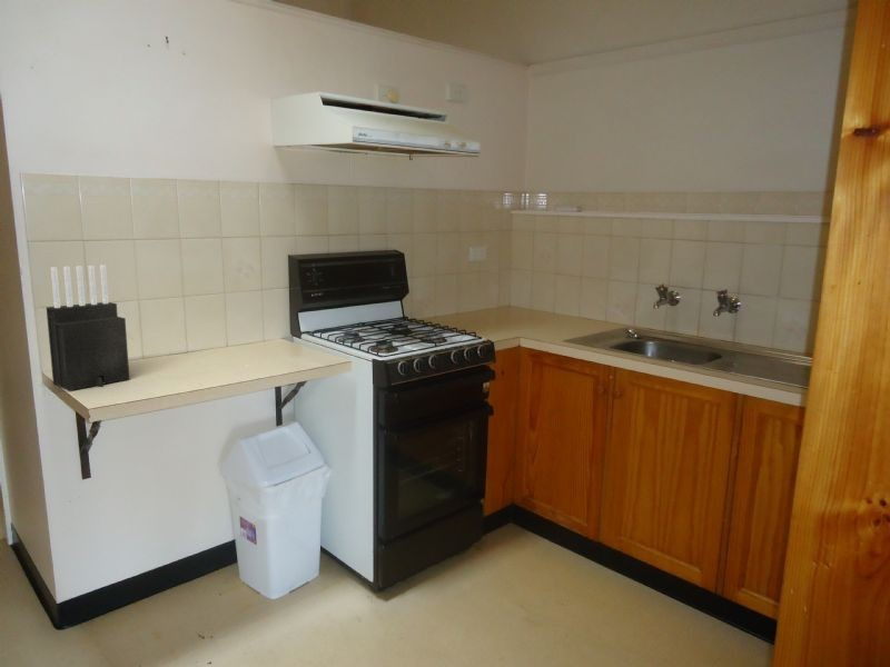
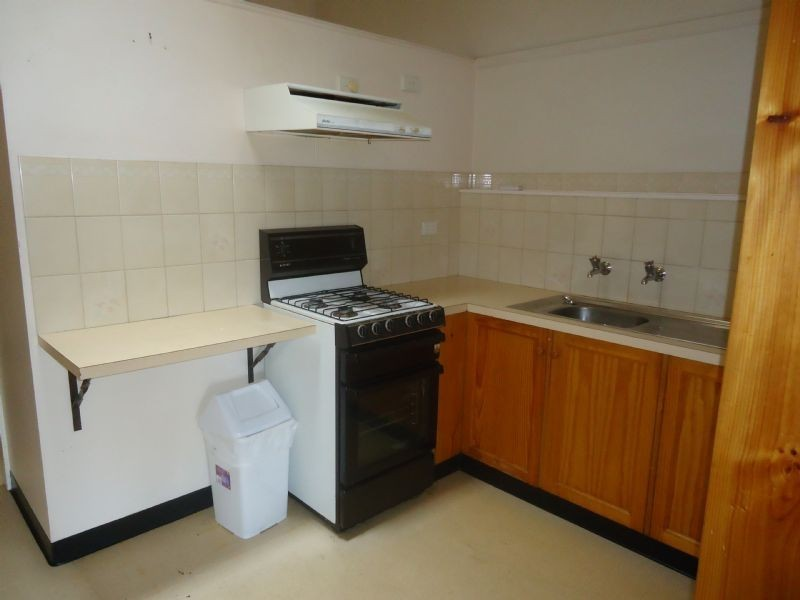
- knife block (89, 326)
